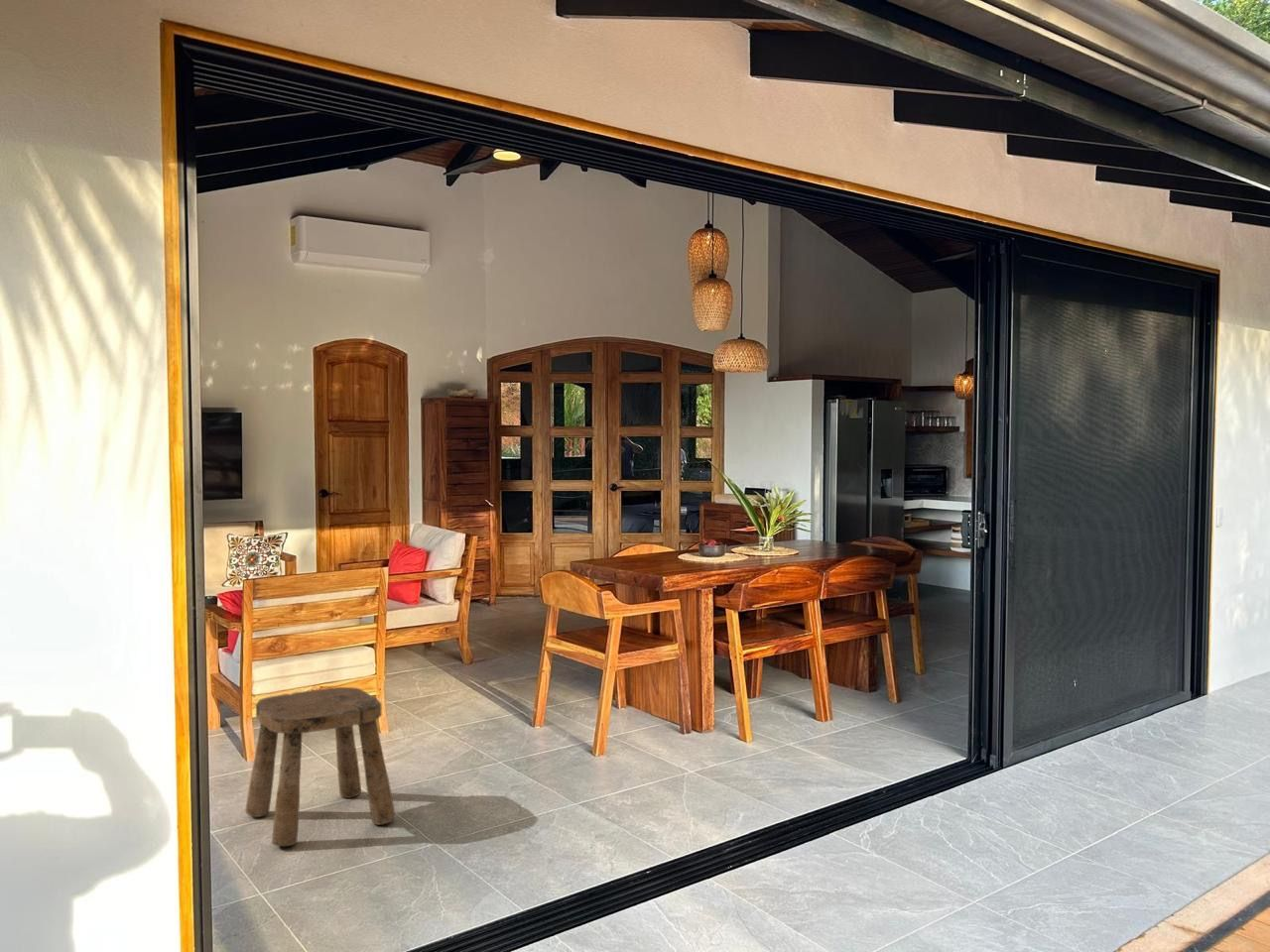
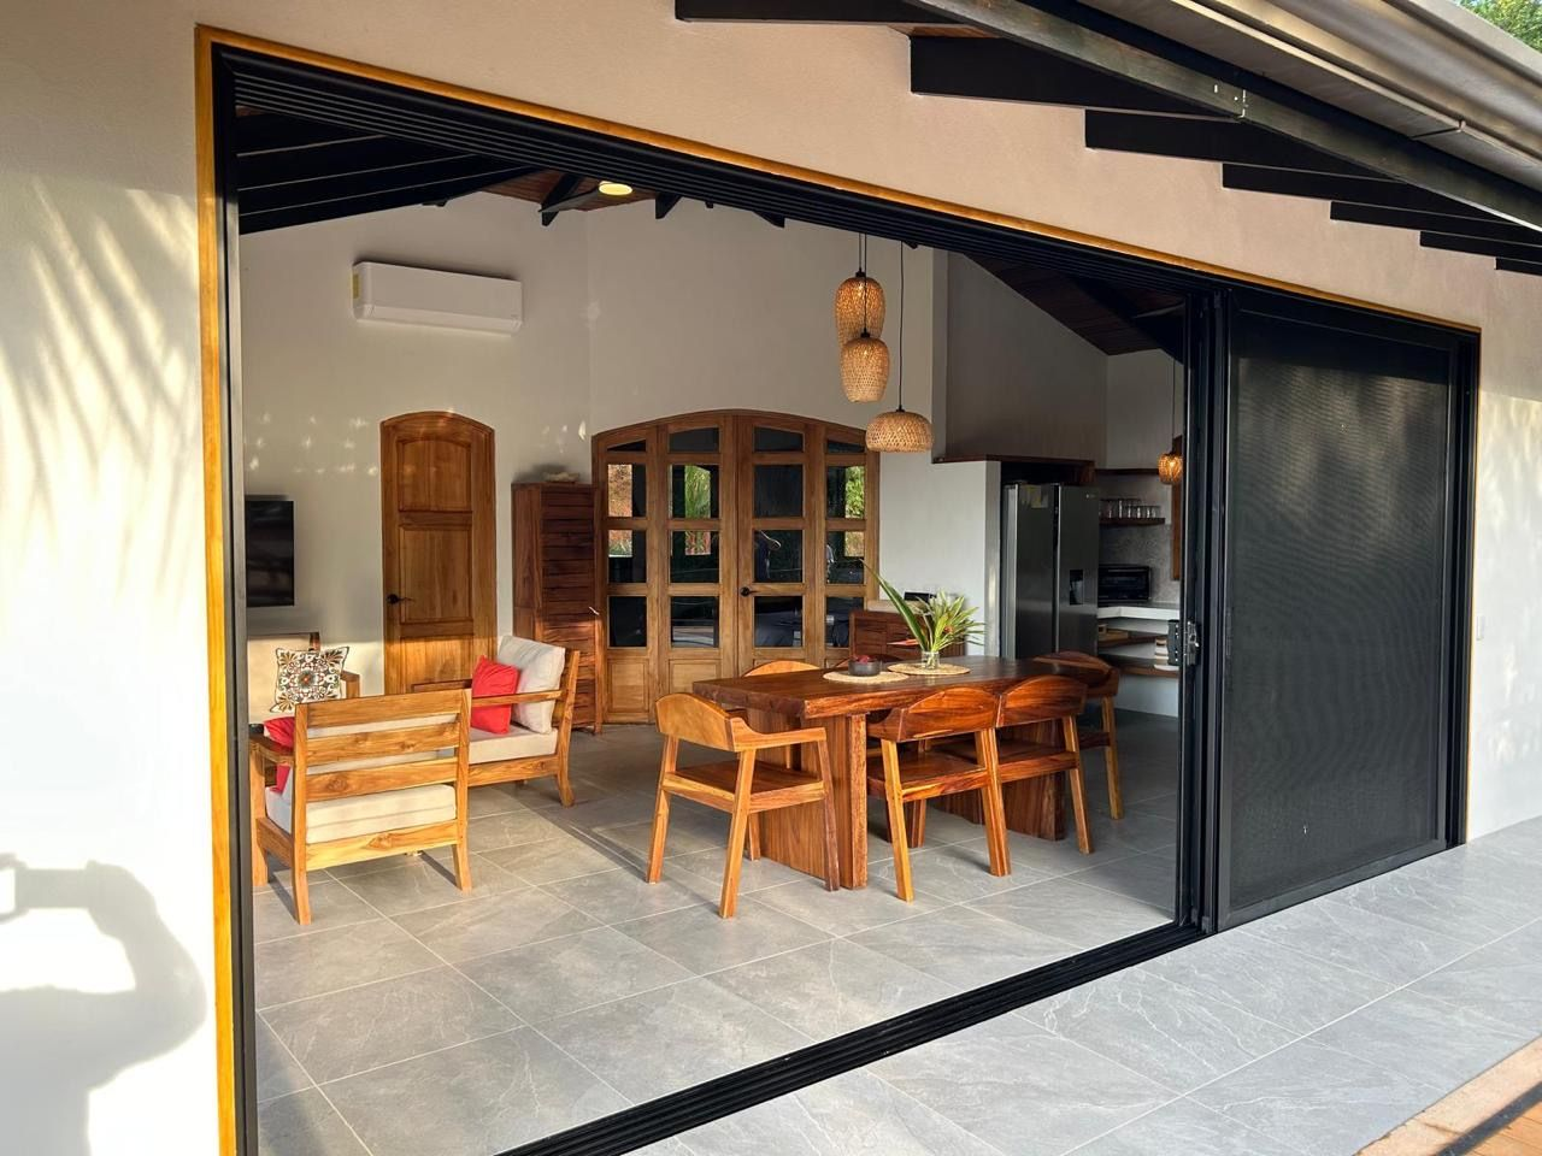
- stool (336, 755)
